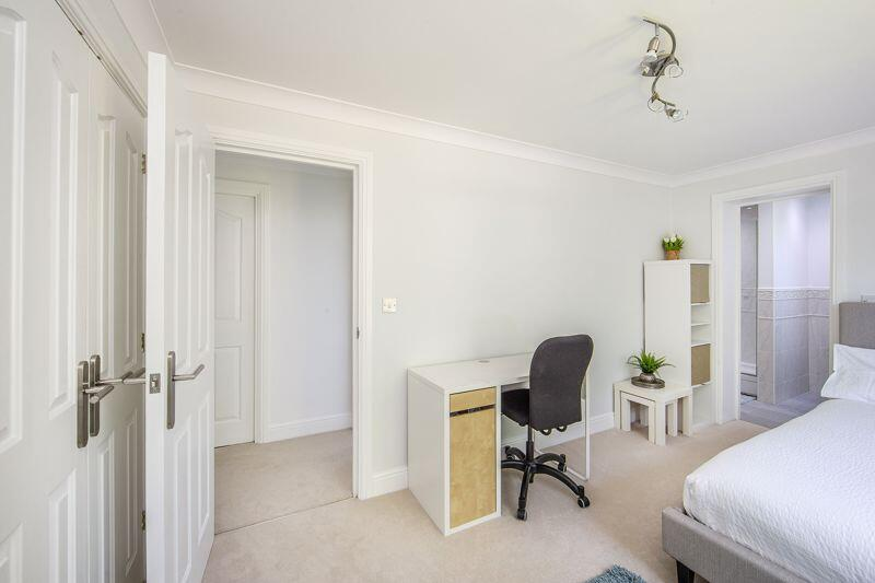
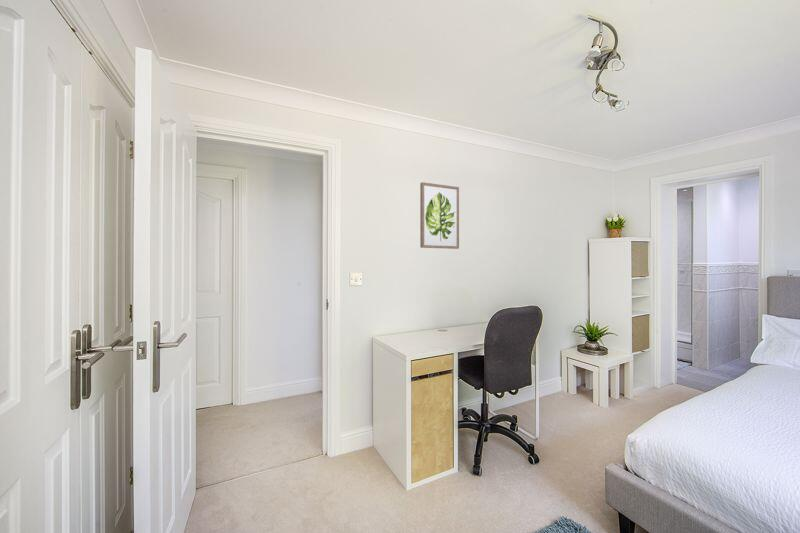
+ wall art (440, 216)
